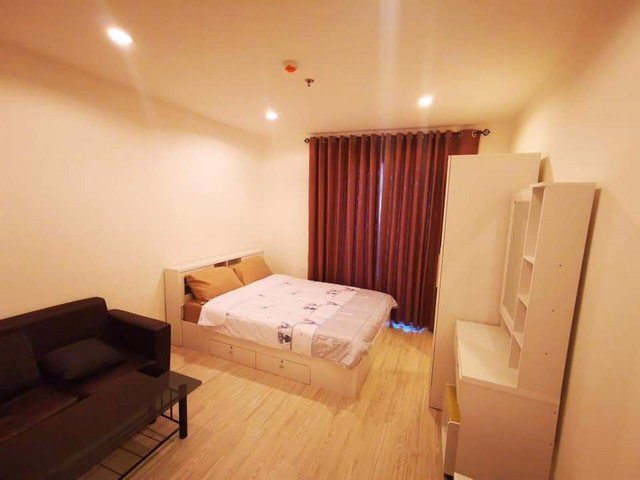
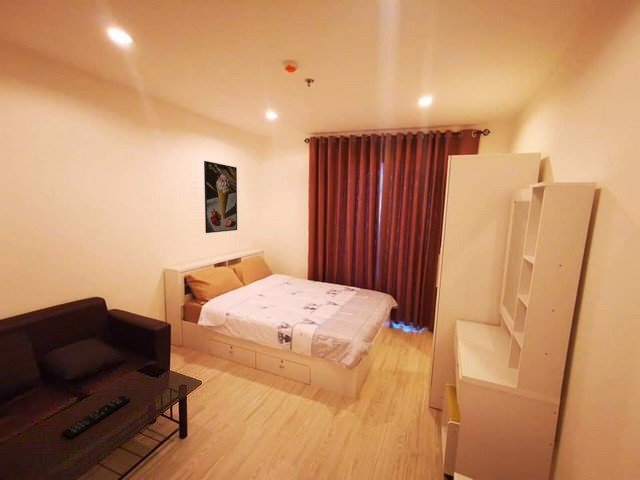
+ remote control (99, 414)
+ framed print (222, 198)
